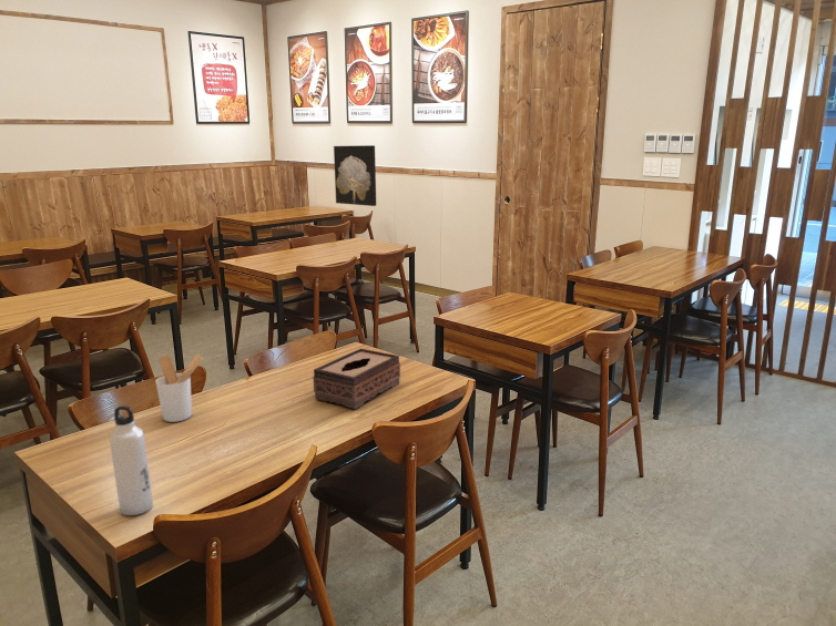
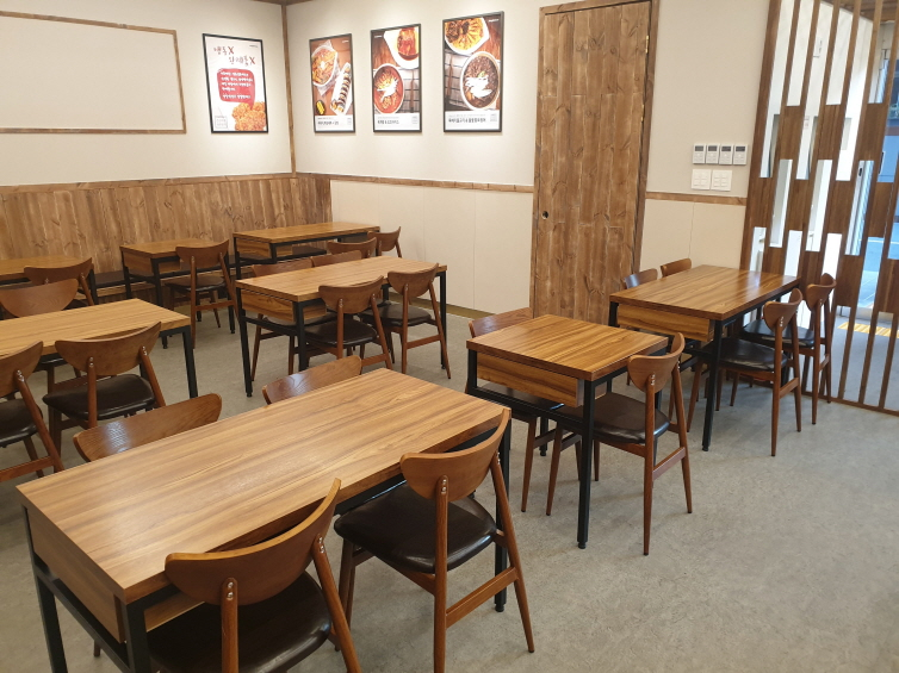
- water bottle (130, 458)
- utensil holder (182, 386)
- wall art (355, 175)
- tissue box (358, 377)
